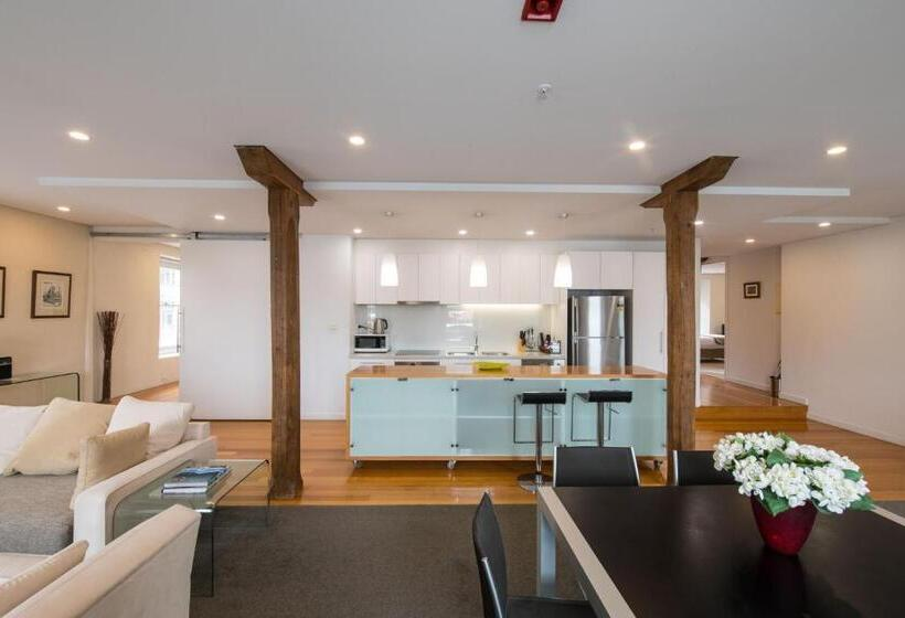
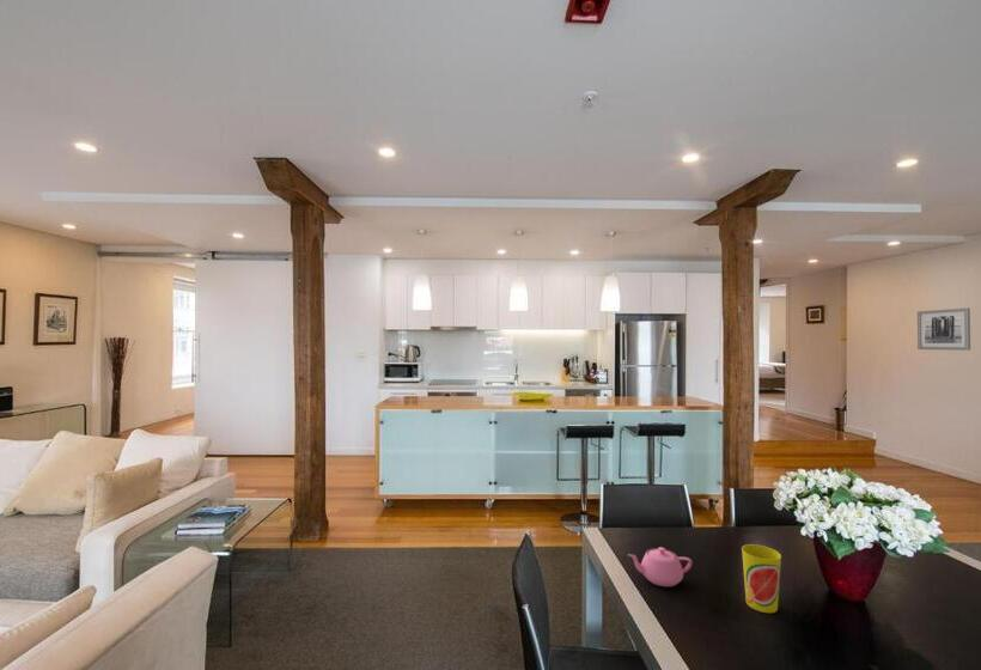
+ cup (761, 578)
+ wall art (942, 329)
+ teapot (659, 564)
